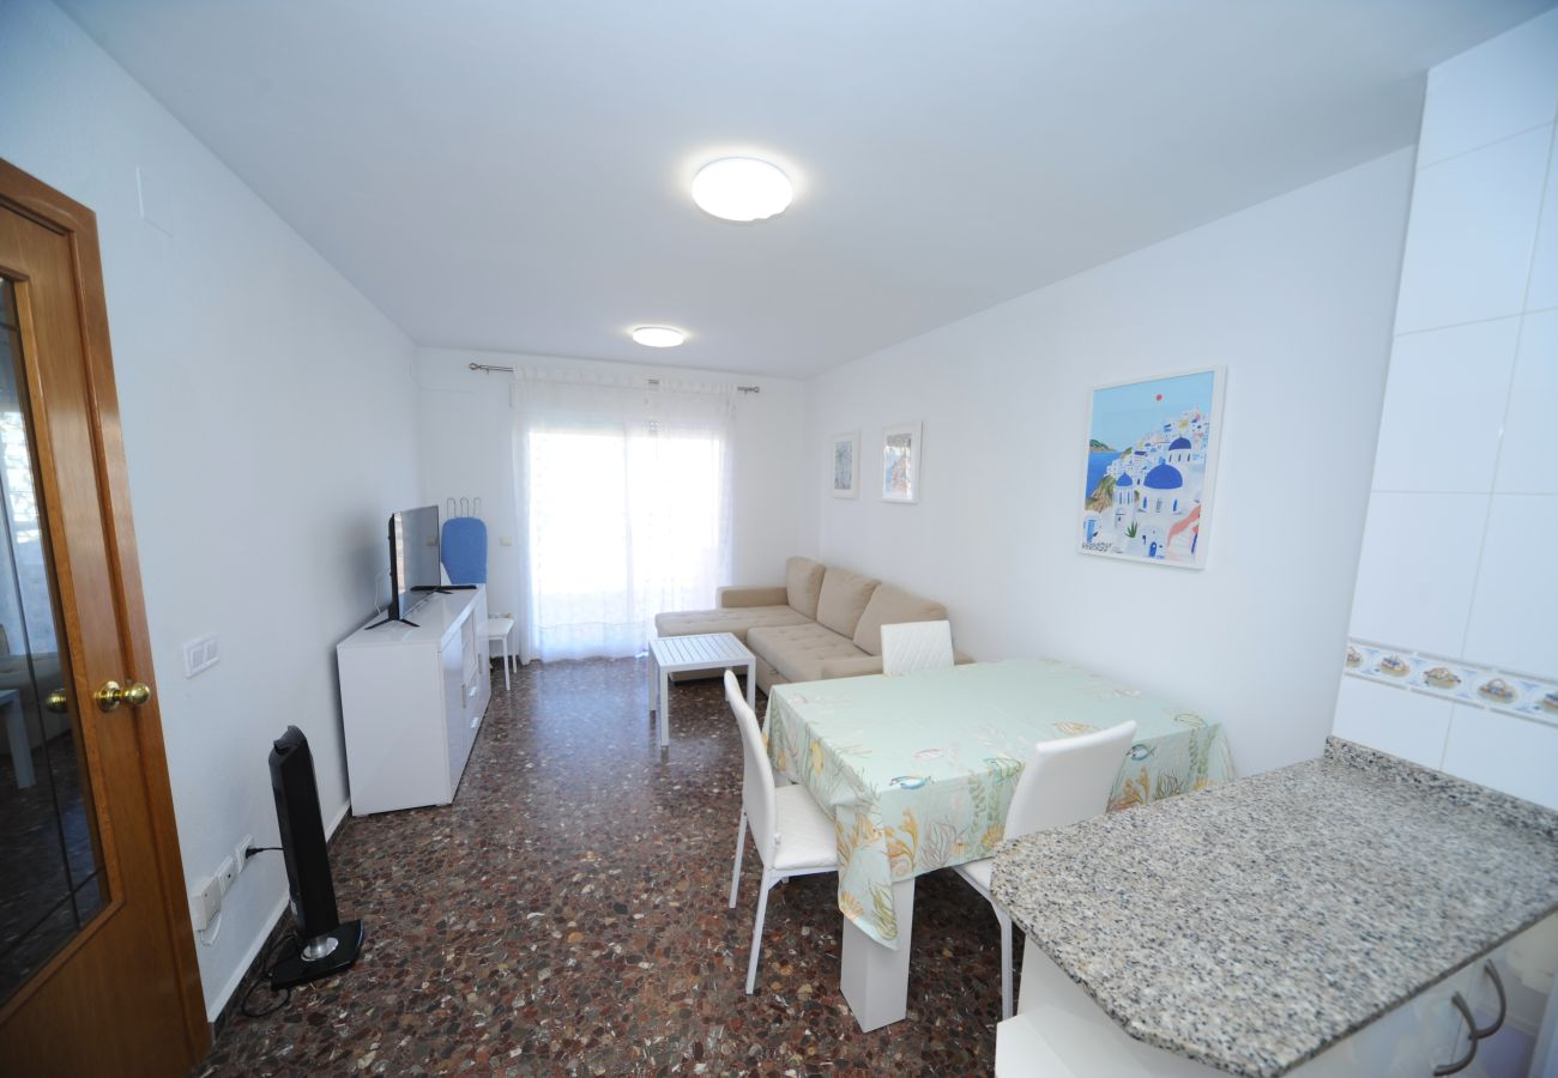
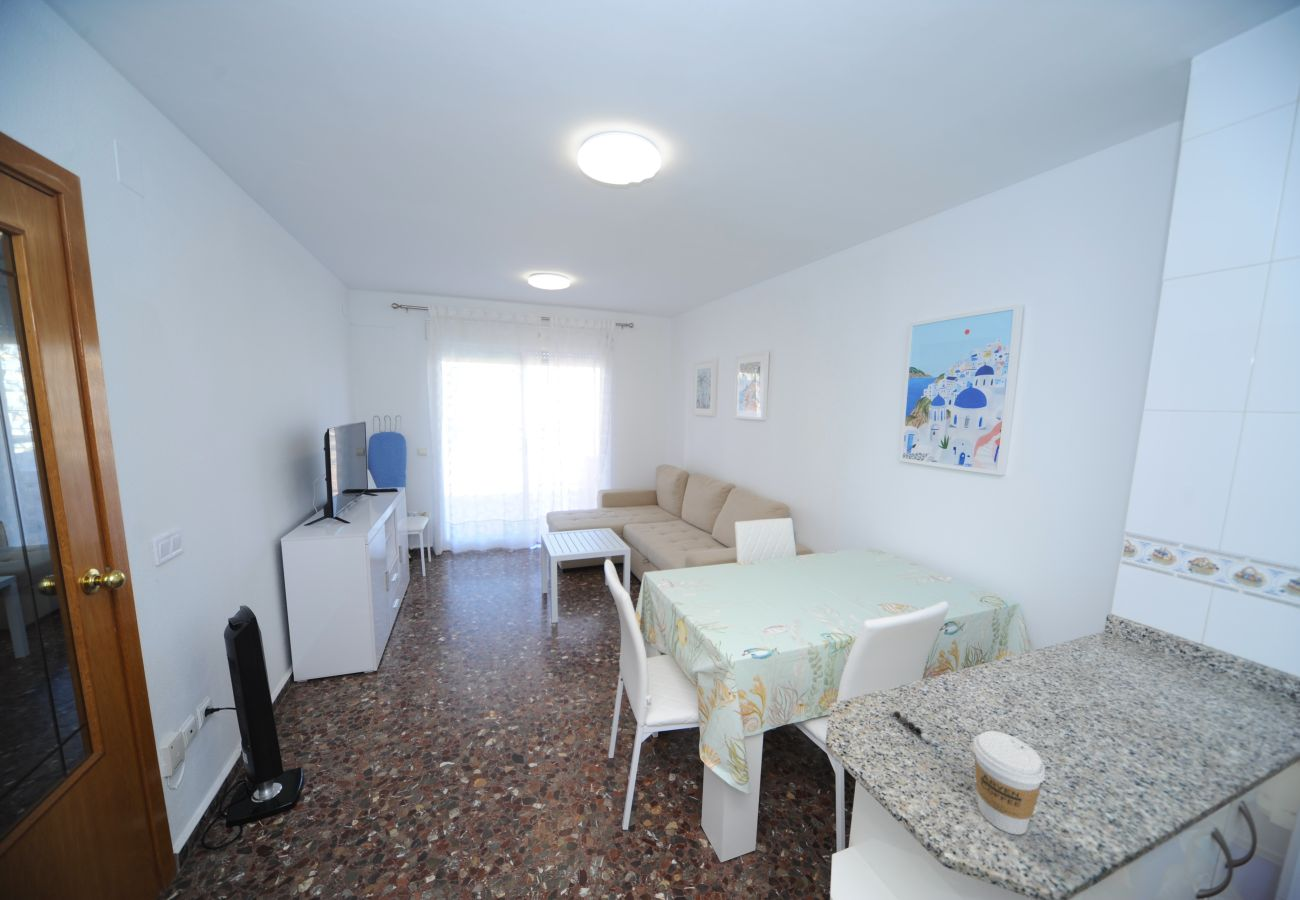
+ pepper shaker (910, 725)
+ coffee cup (1005, 781)
